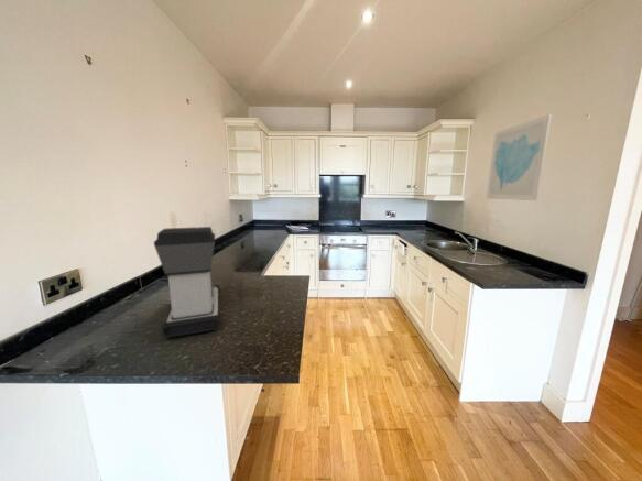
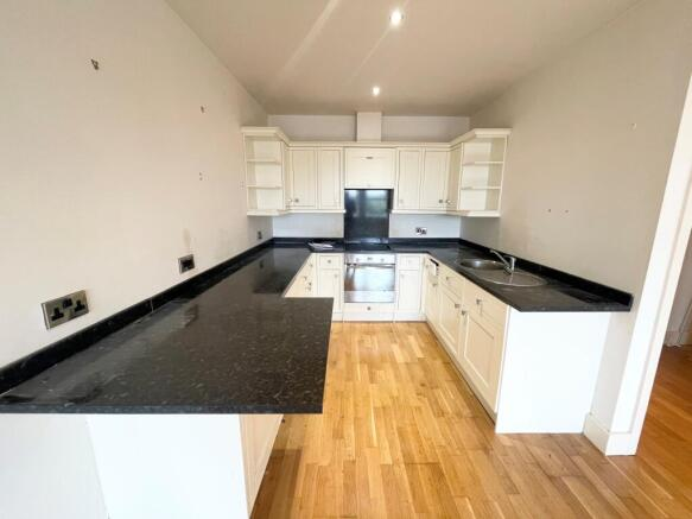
- coffee maker (193, 271)
- wall art (513, 163)
